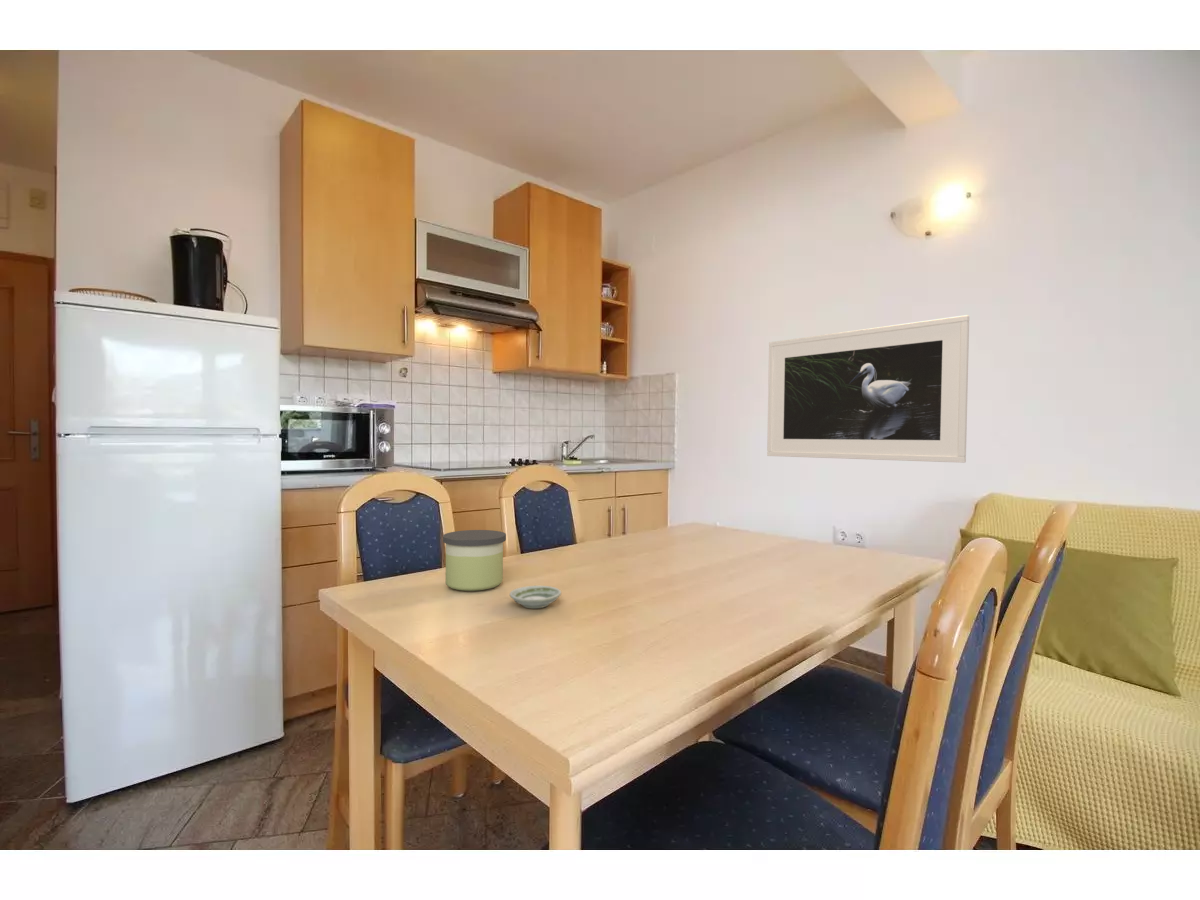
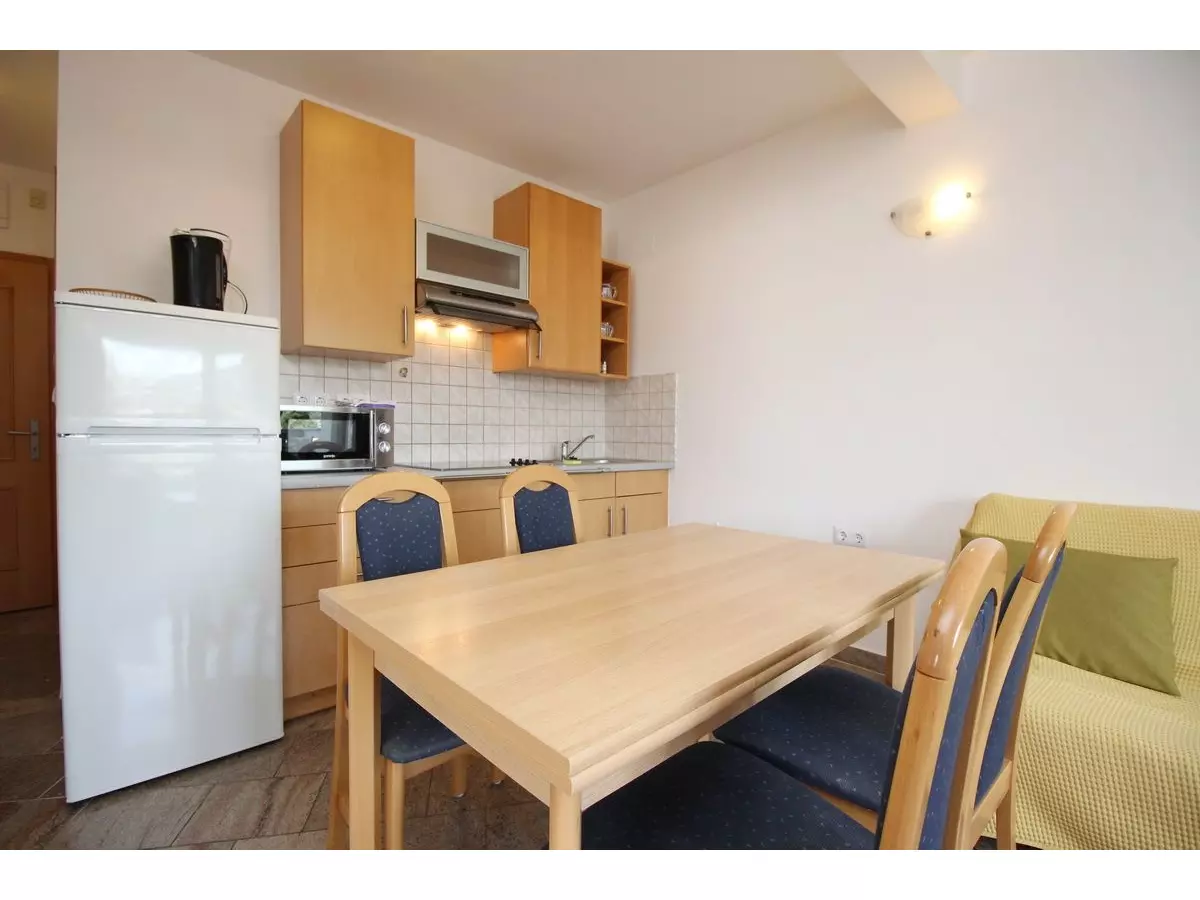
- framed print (855, 394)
- candle (474, 559)
- saucer (535, 598)
